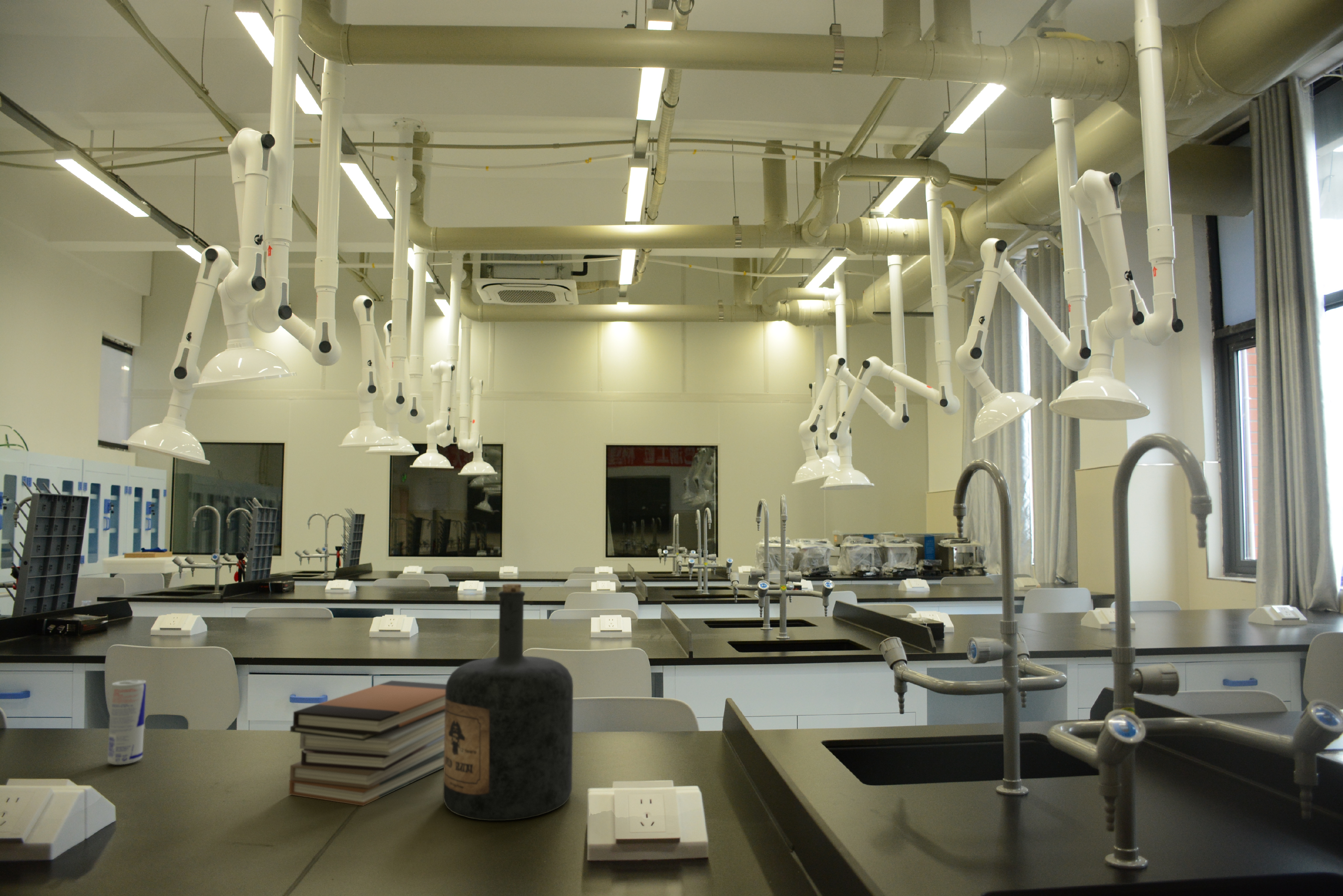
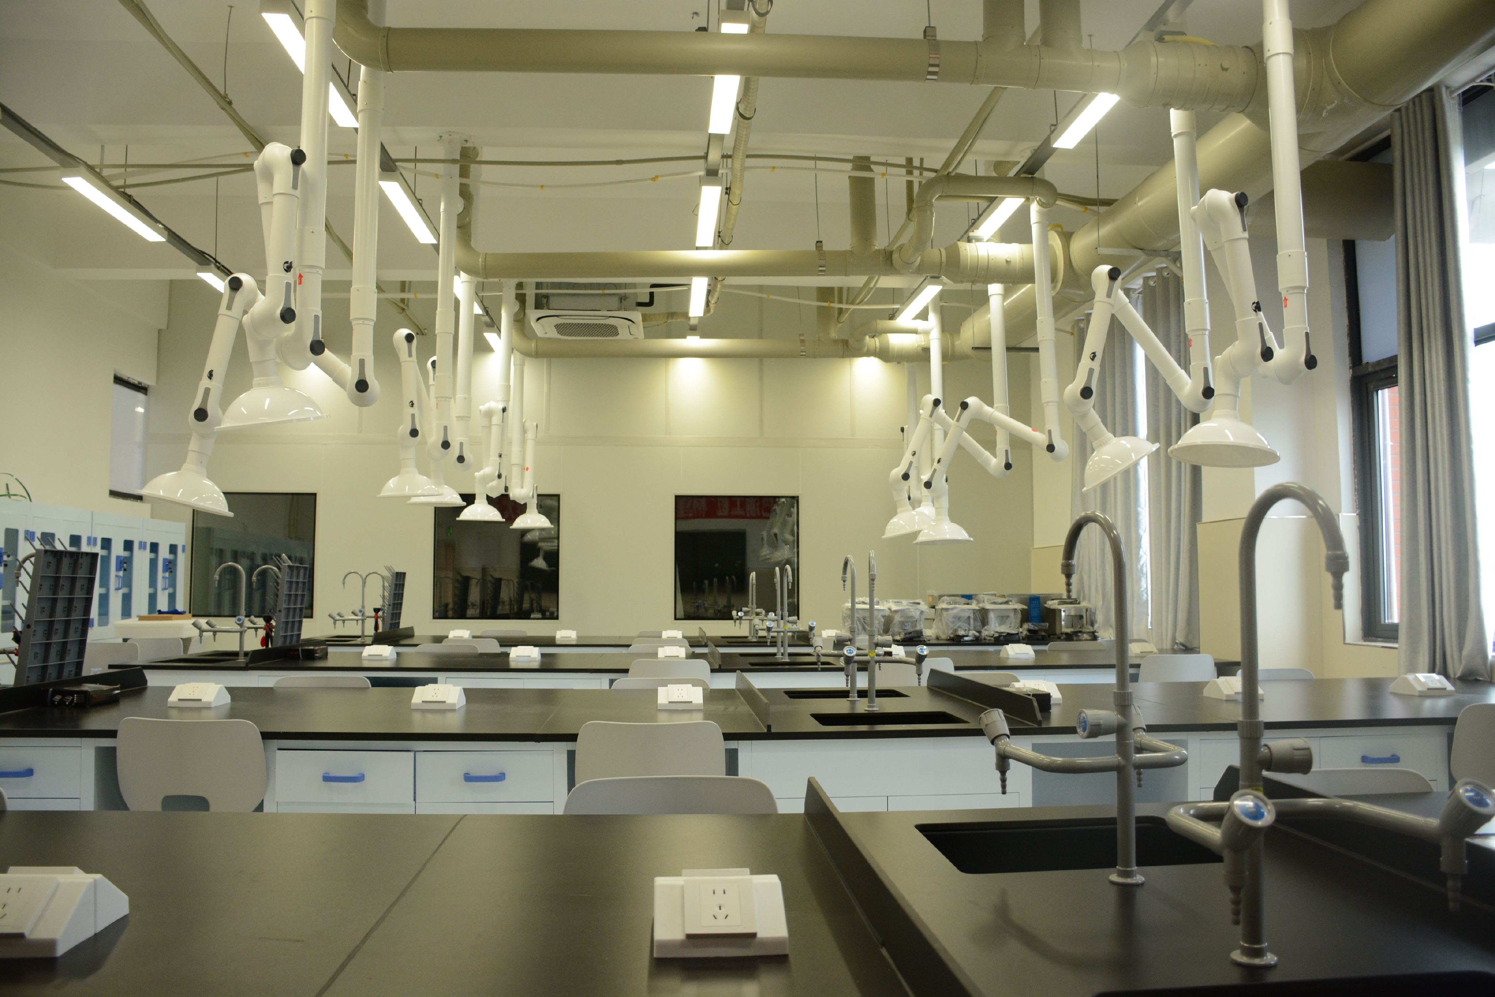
- book stack (383, 736)
- bottle (510, 690)
- beverage can (127, 721)
